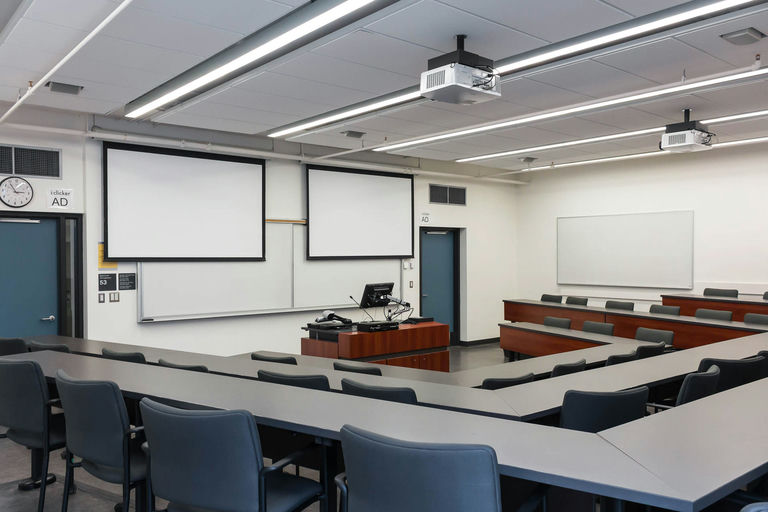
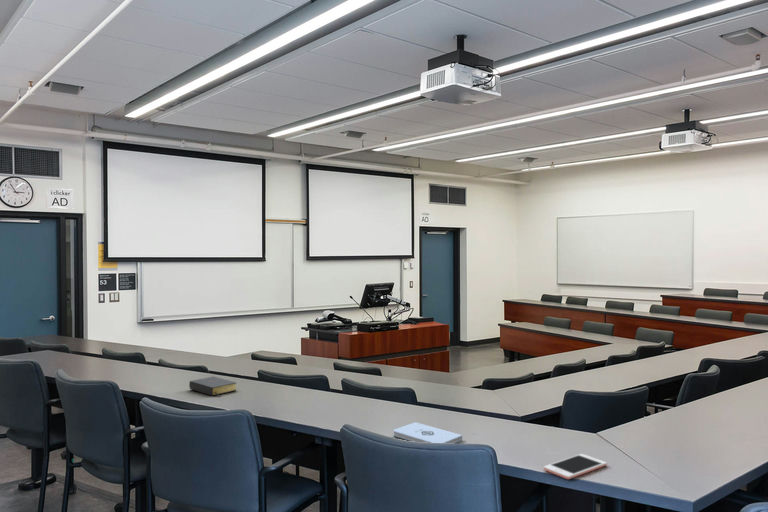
+ notepad (426, 435)
+ bible (215, 386)
+ cell phone (575, 466)
